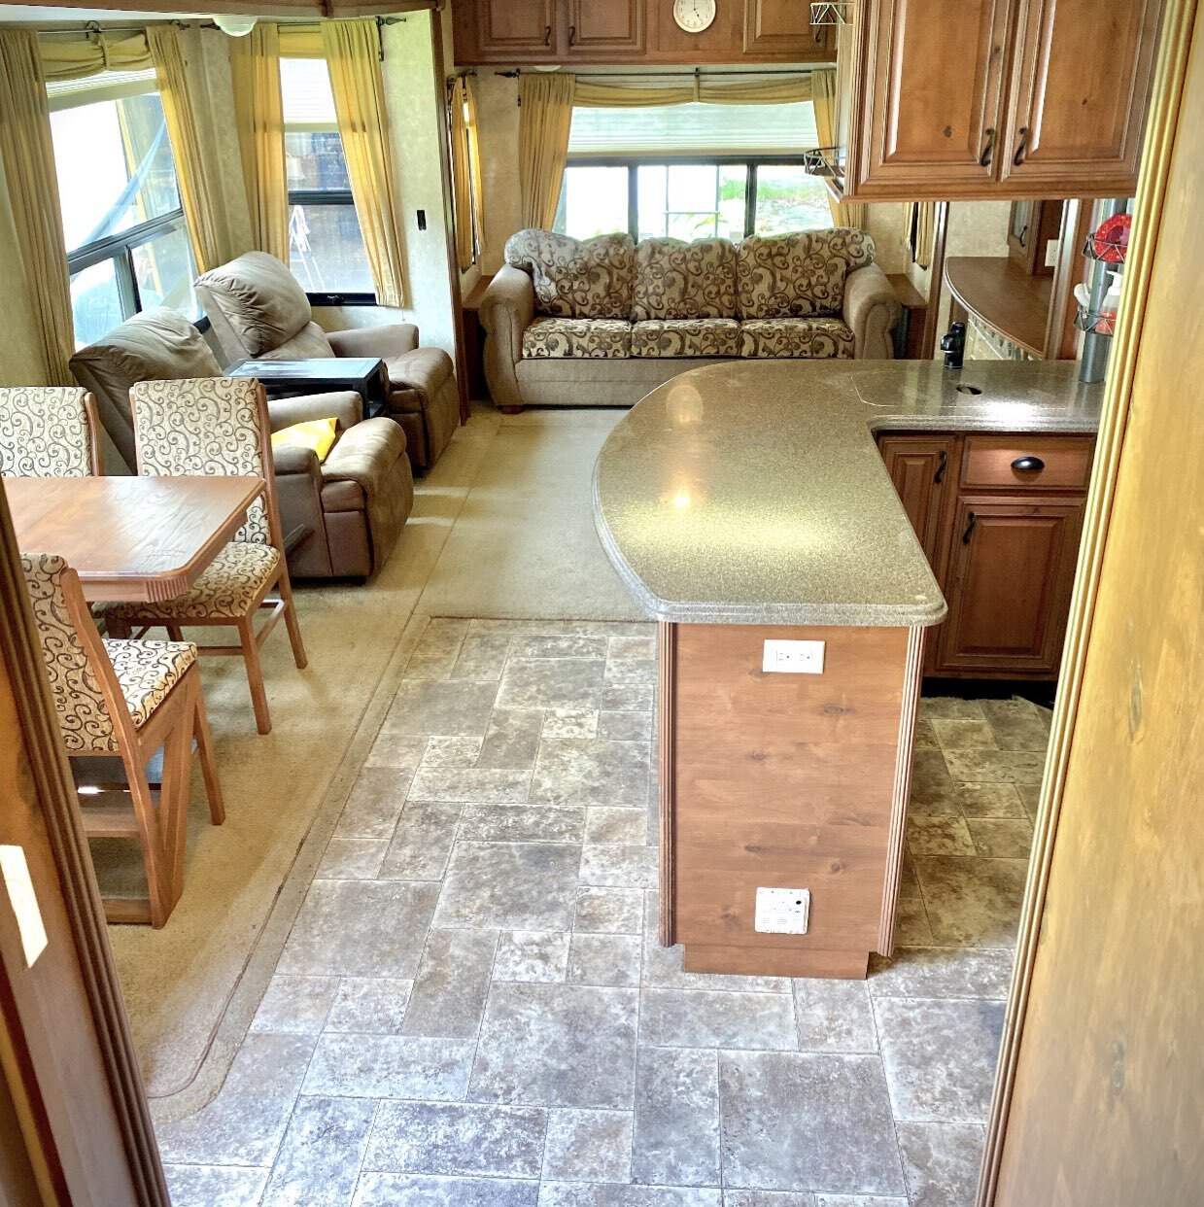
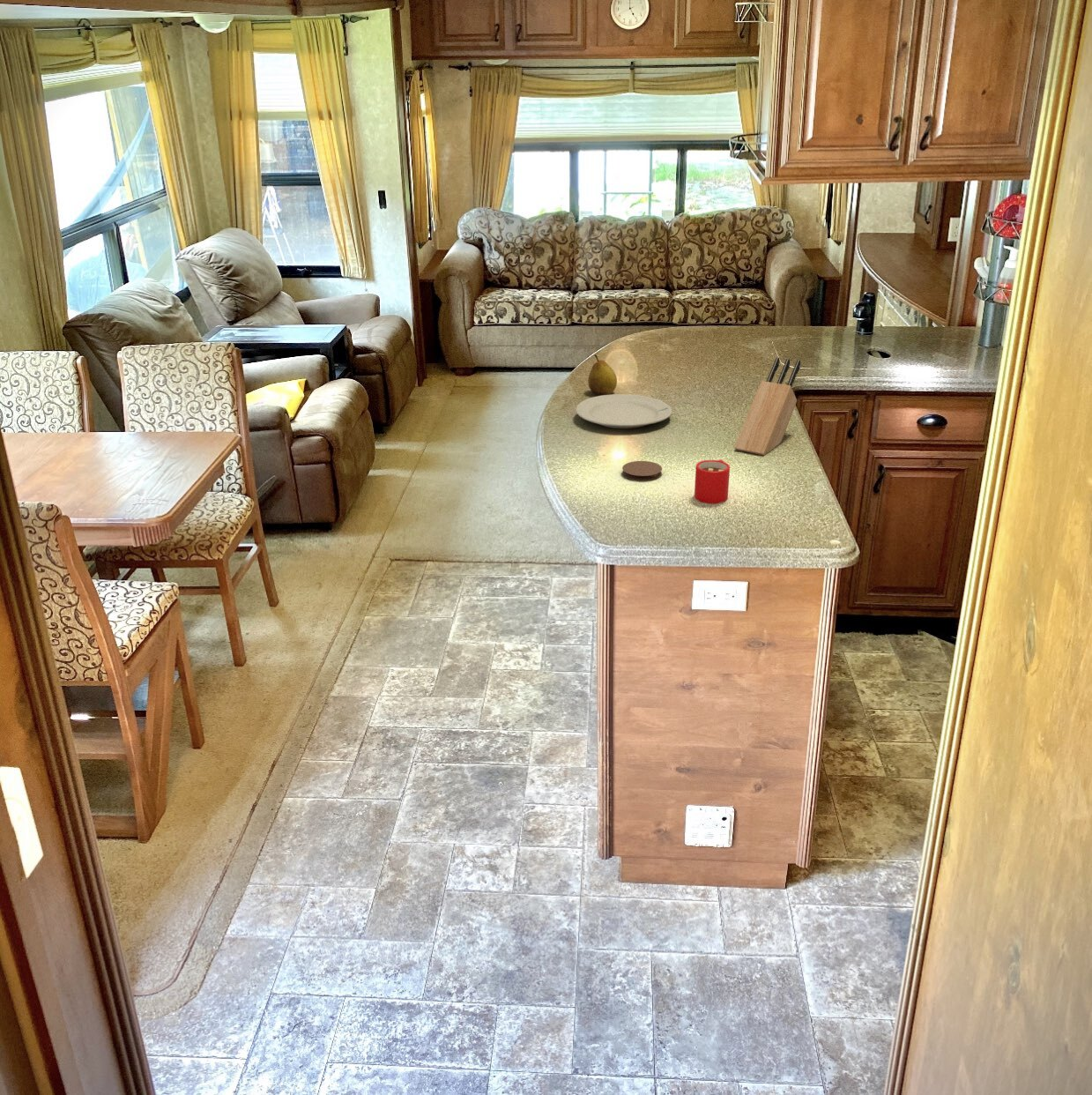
+ fruit (602, 374)
+ coaster (642, 470)
+ chinaware (623, 413)
+ knife block (770, 404)
+ mug (714, 478)
